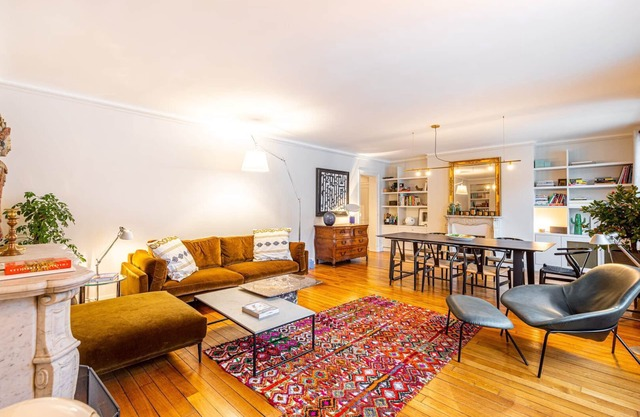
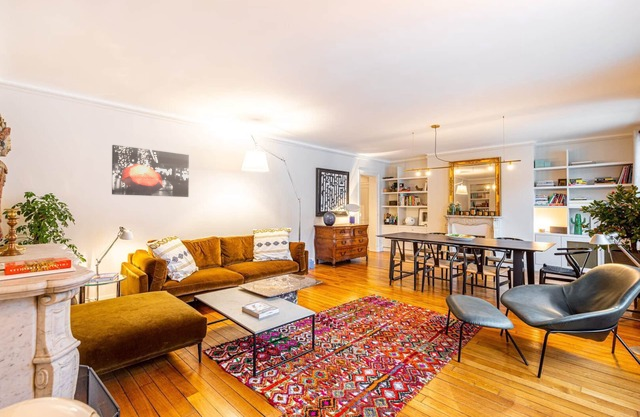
+ wall art (153, 173)
